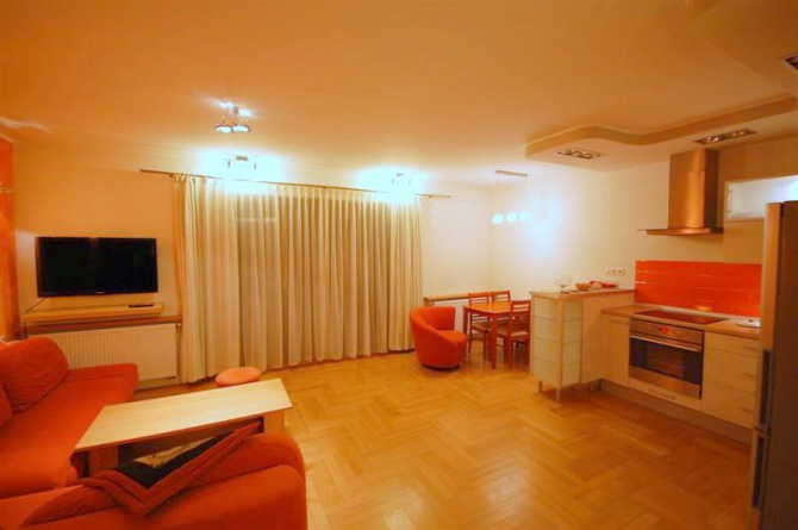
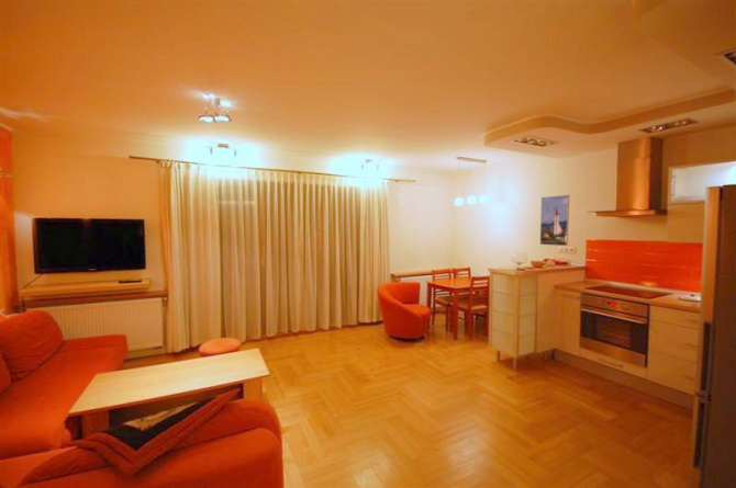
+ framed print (554, 220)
